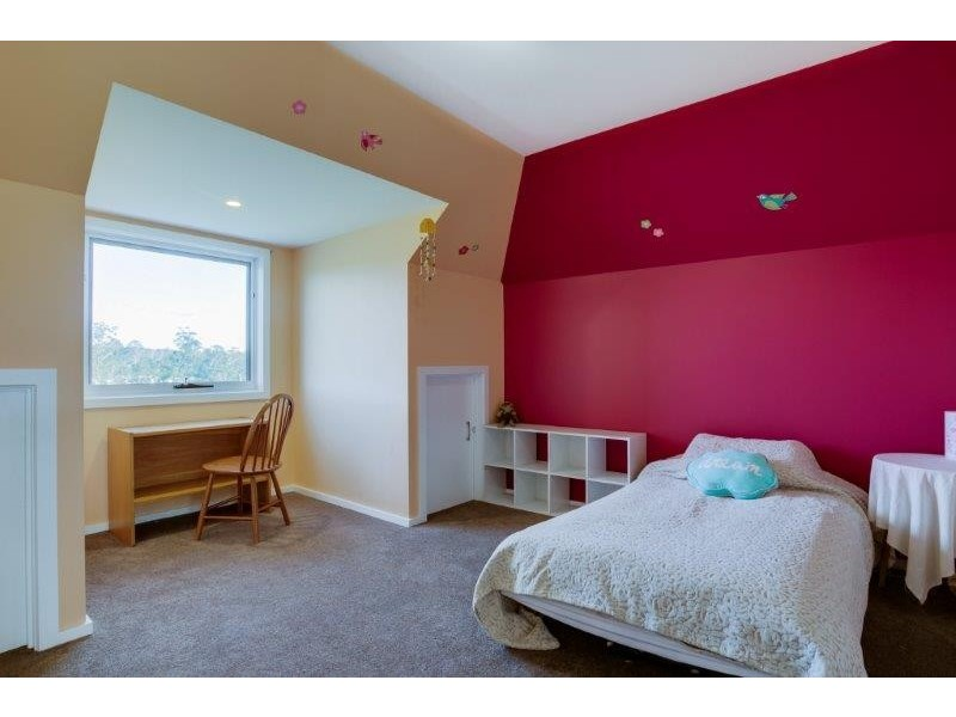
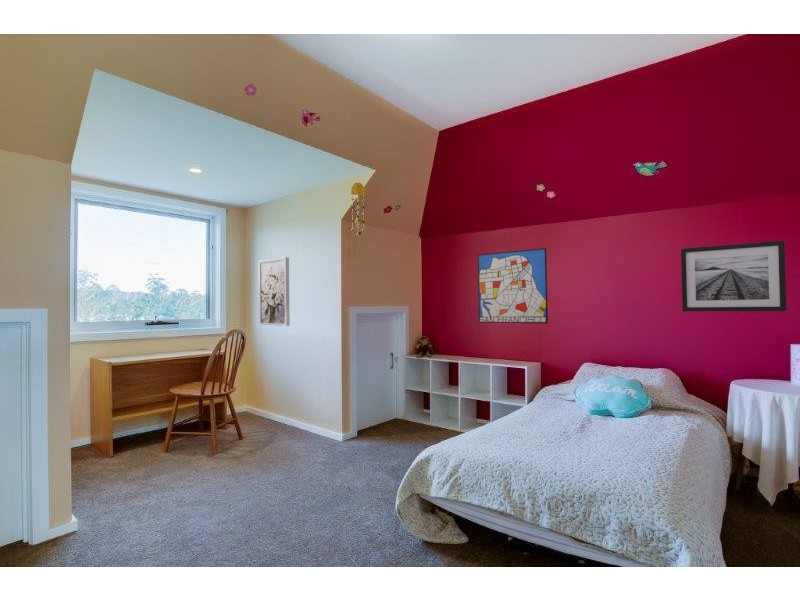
+ wall art (730, 278)
+ wall art (510, 287)
+ wall art (273, 292)
